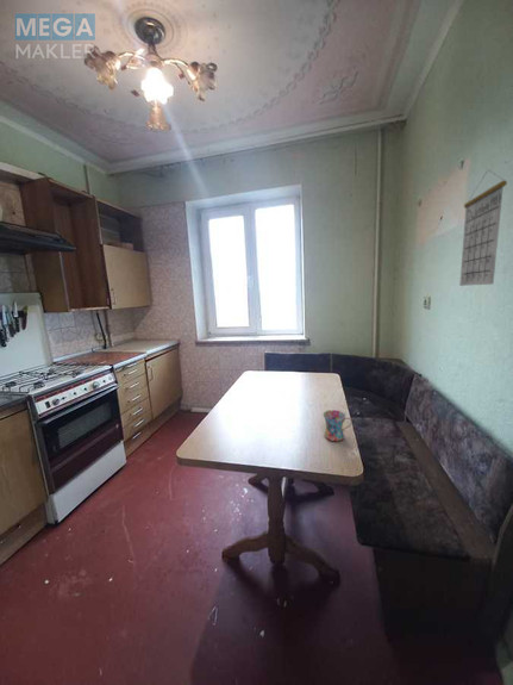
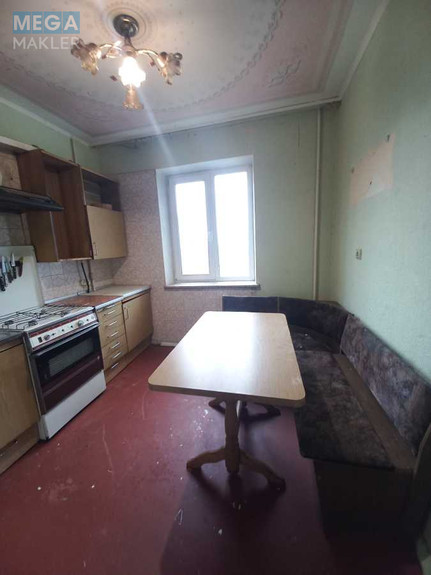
- mug (337, 425)
- calendar (480, 229)
